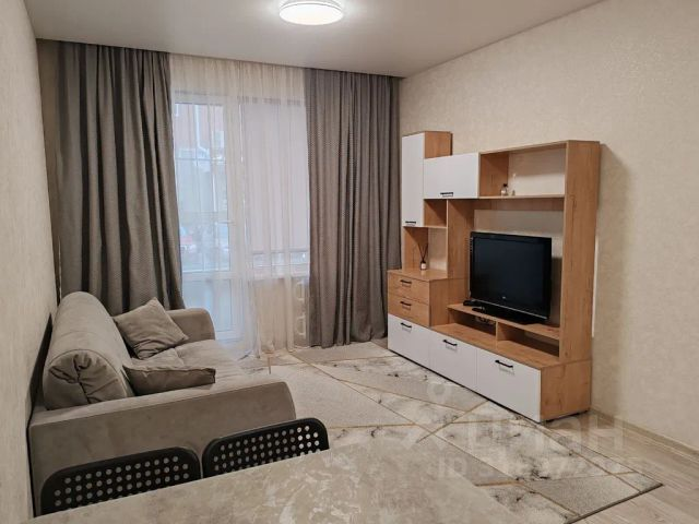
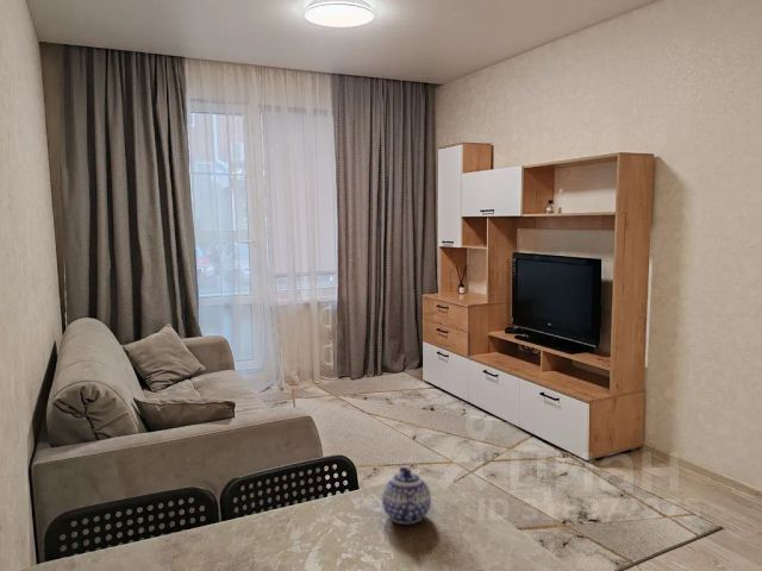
+ teapot (406, 492)
